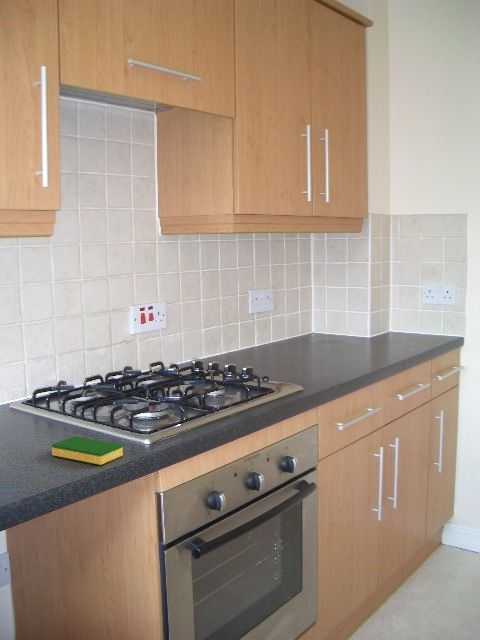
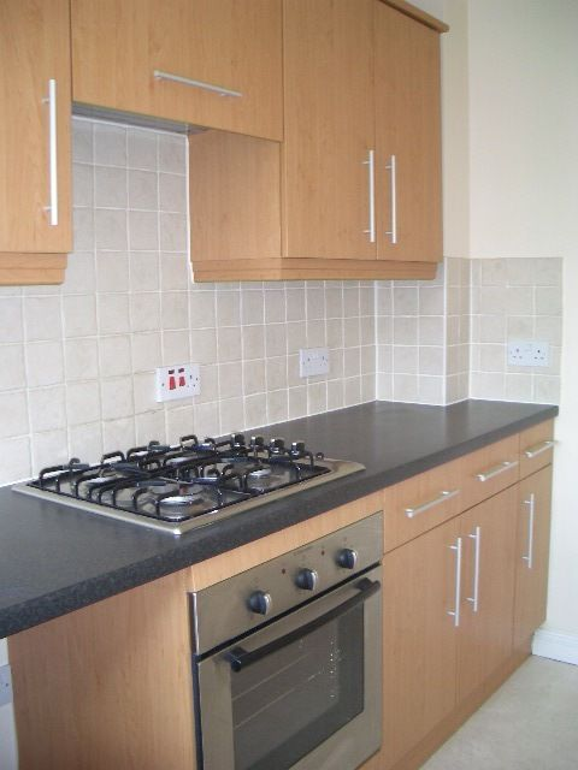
- dish sponge (87, 449)
